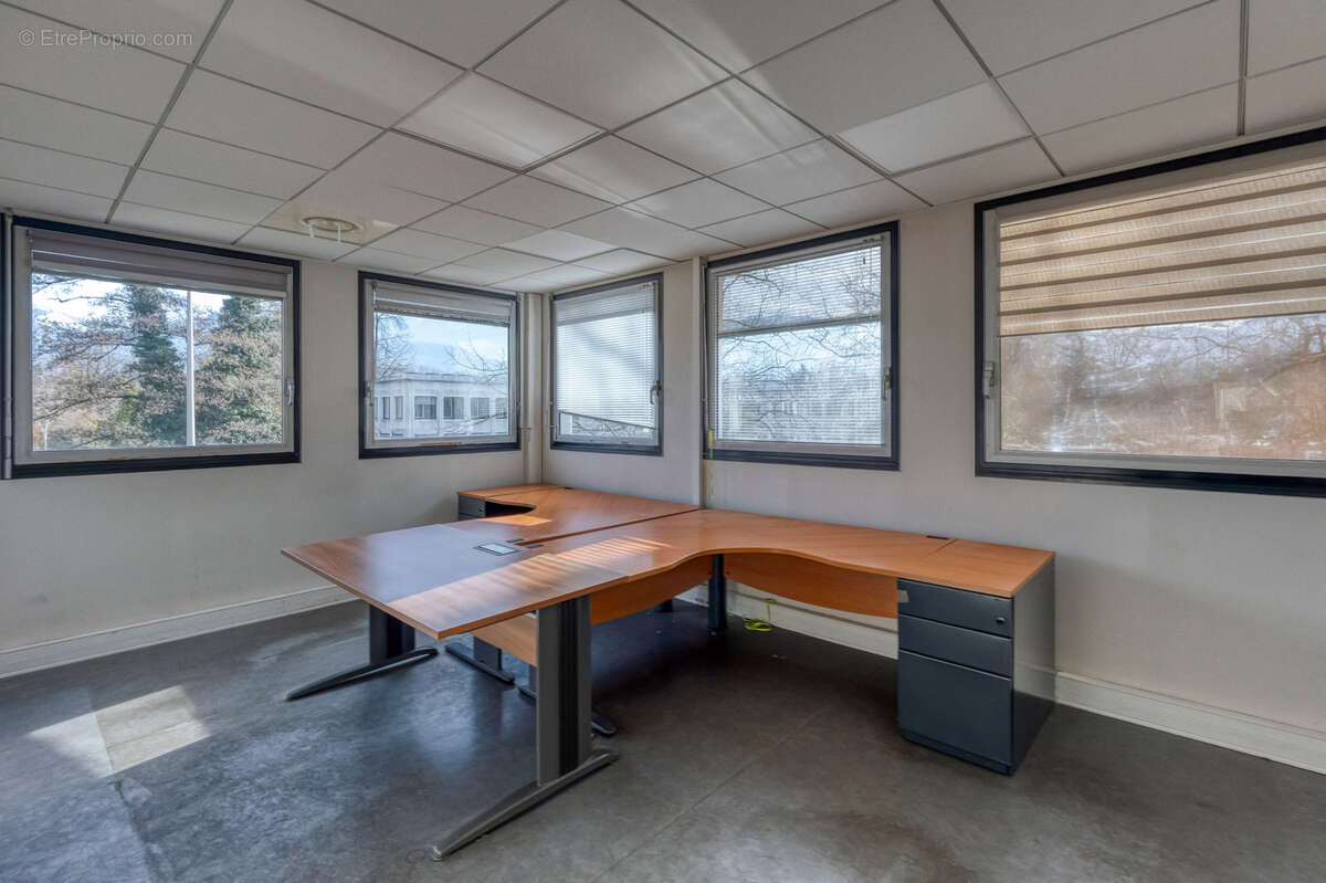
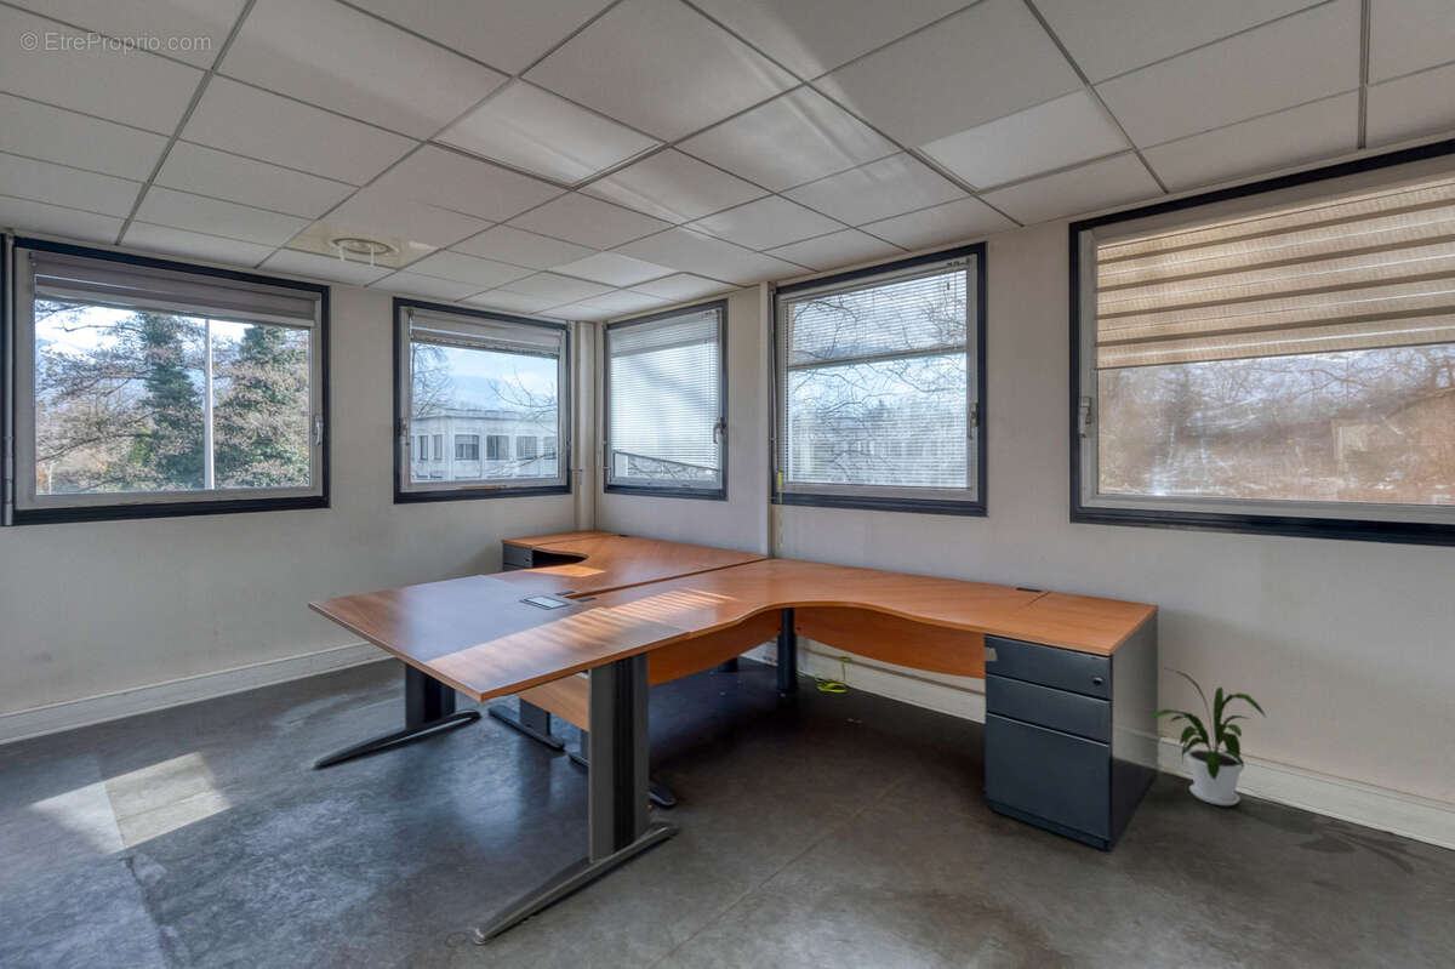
+ house plant (1208, 736)
